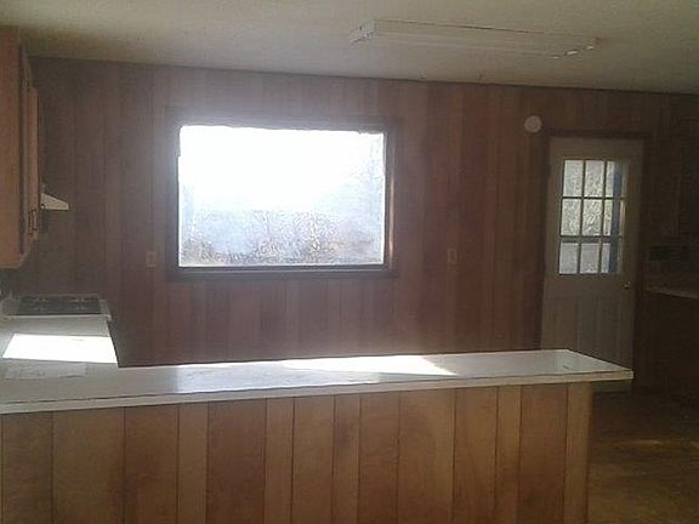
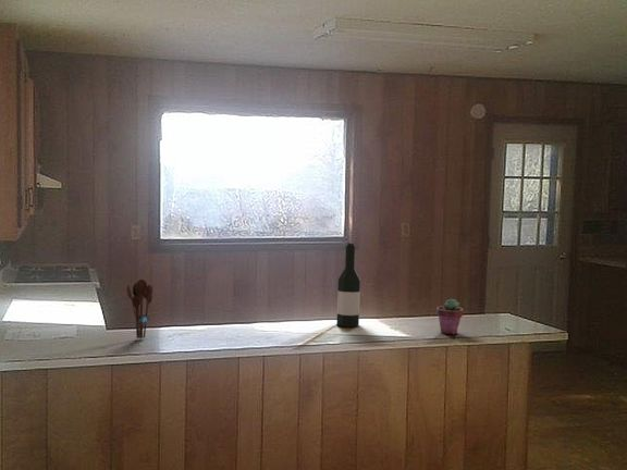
+ utensil holder (140, 308)
+ potted succulent (450, 314)
+ wine bottle (348, 284)
